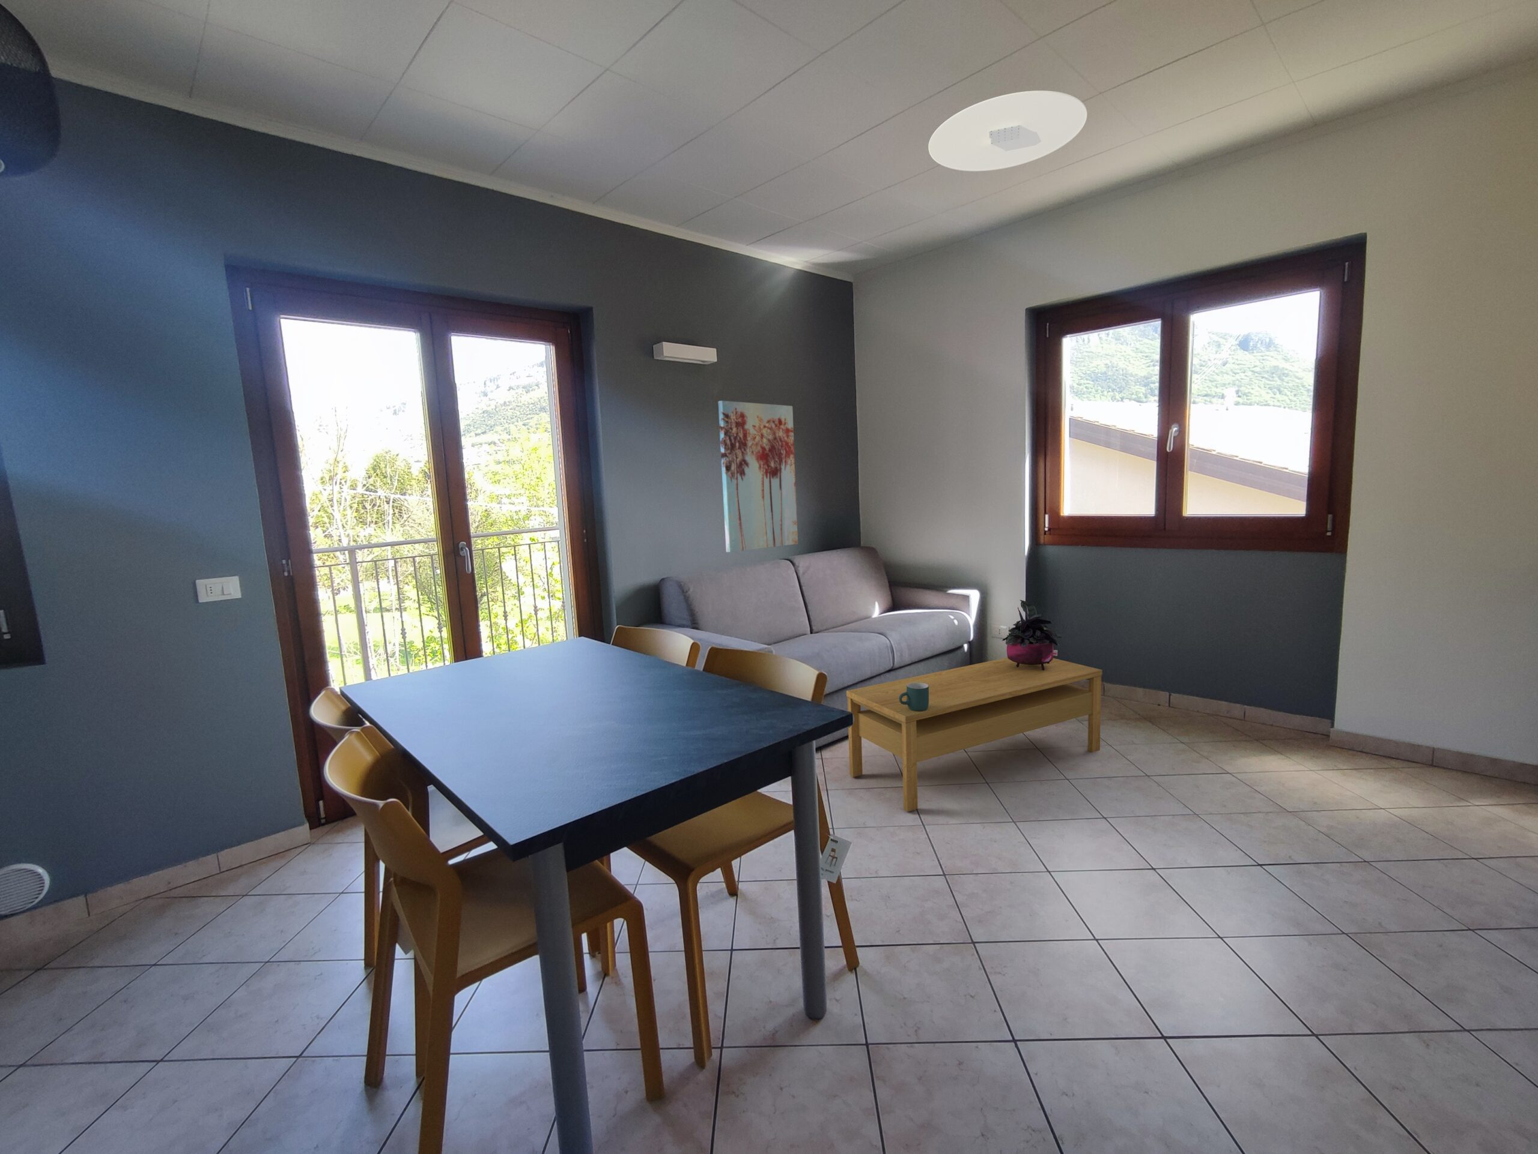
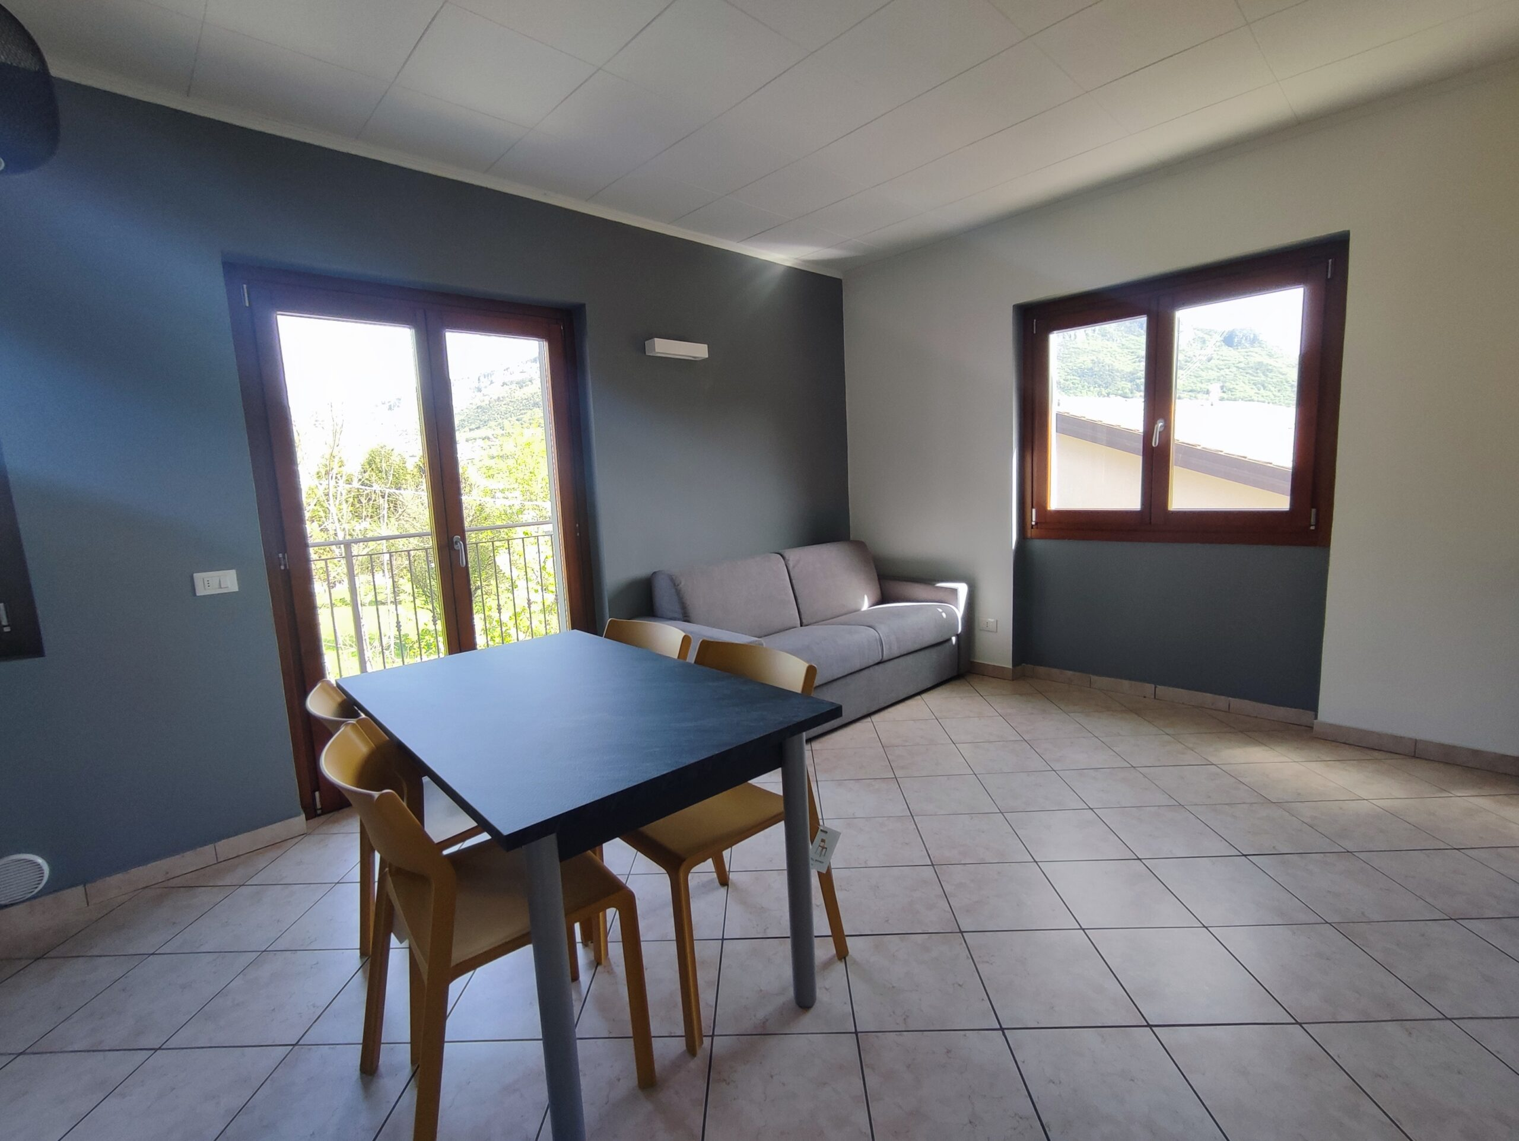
- wall art (761, 476)
- ceiling light (1004, 127)
- mug (915, 697)
- coffee table (978, 721)
- potted plant (1032, 633)
